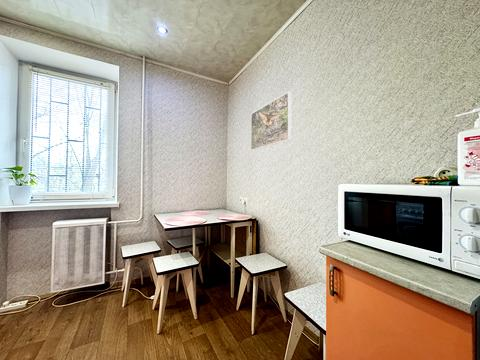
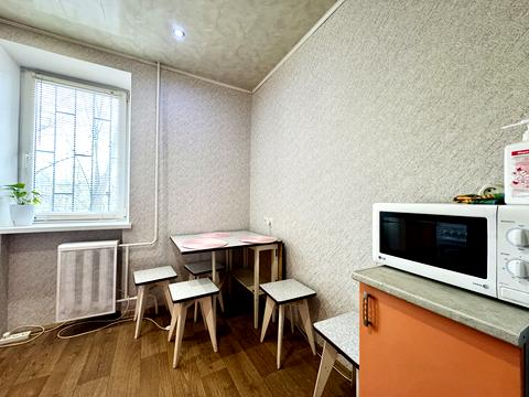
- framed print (268, 125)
